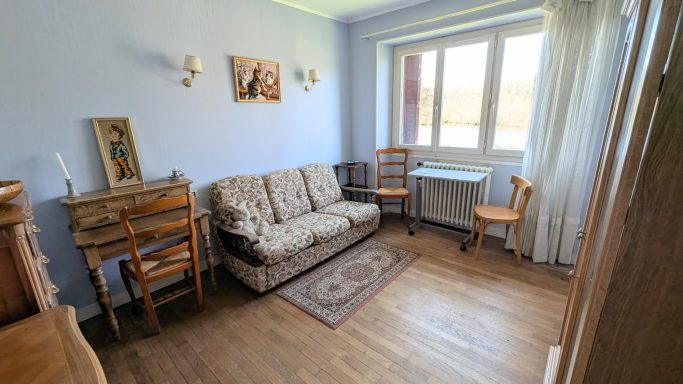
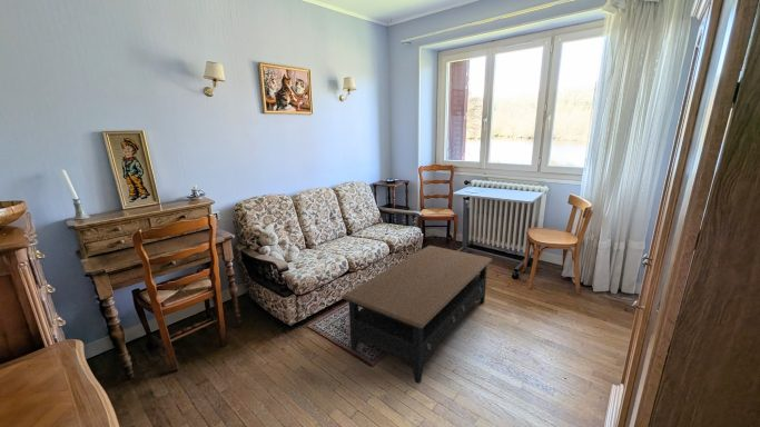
+ coffee table (425, 299)
